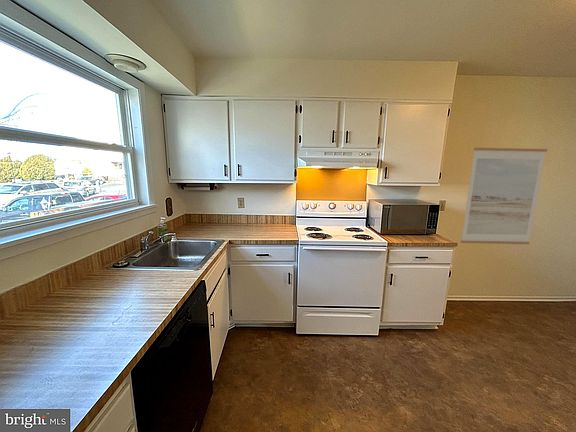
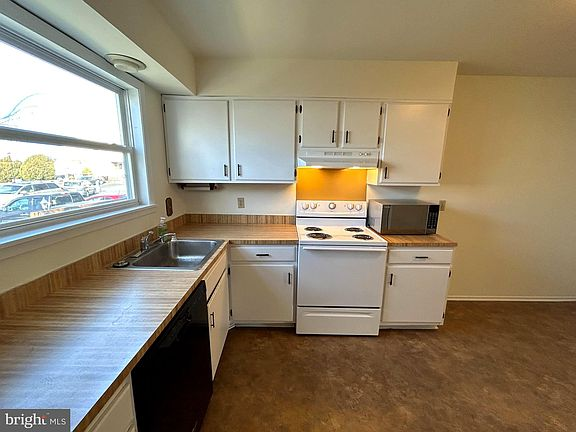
- wall art (502, 197)
